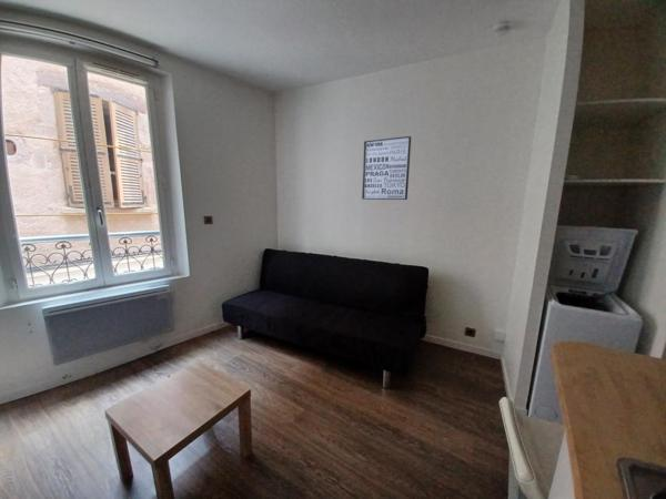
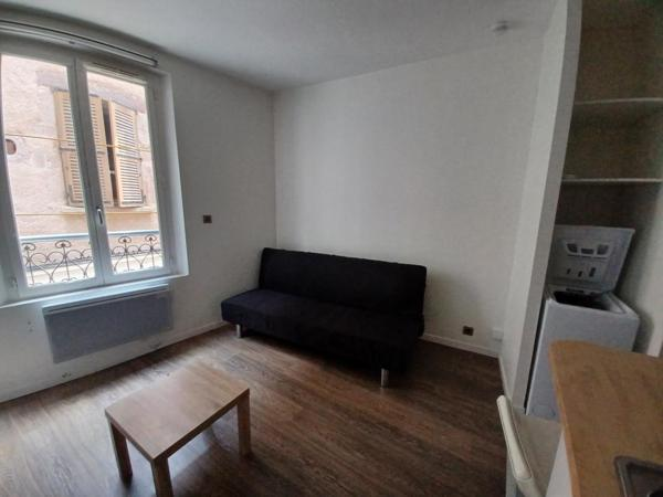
- wall art (385, 170)
